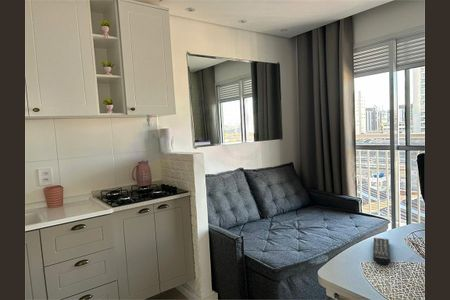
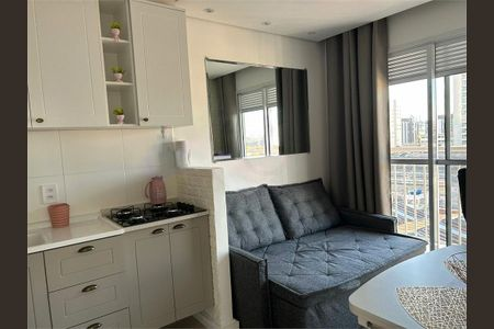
- remote control (381, 249)
